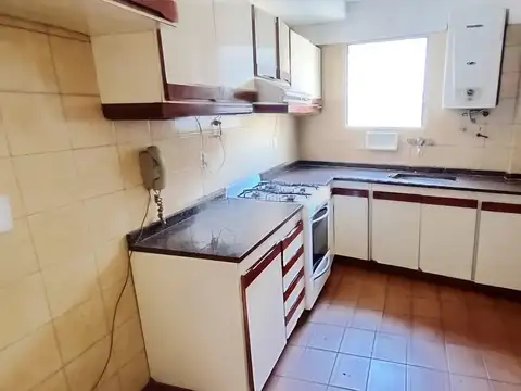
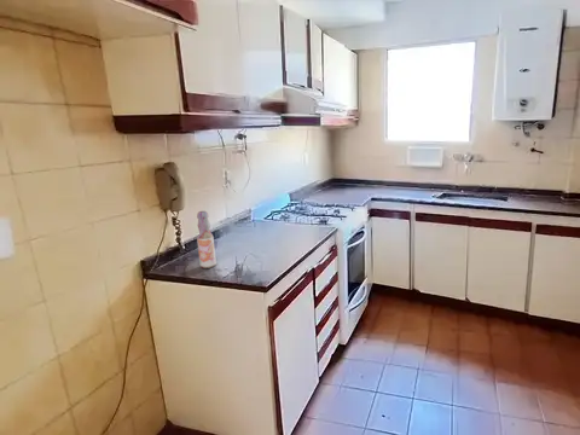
+ bottle (204, 239)
